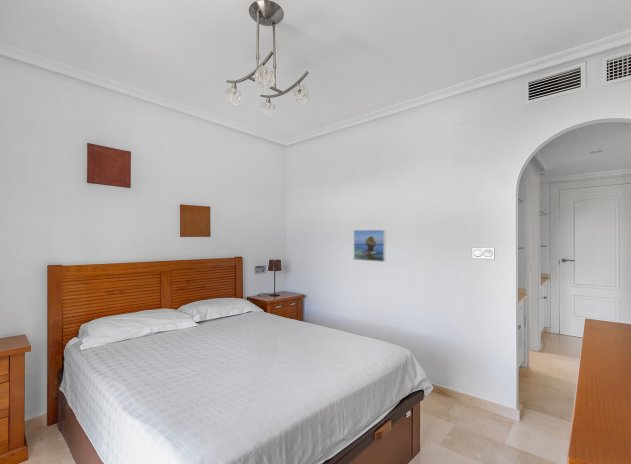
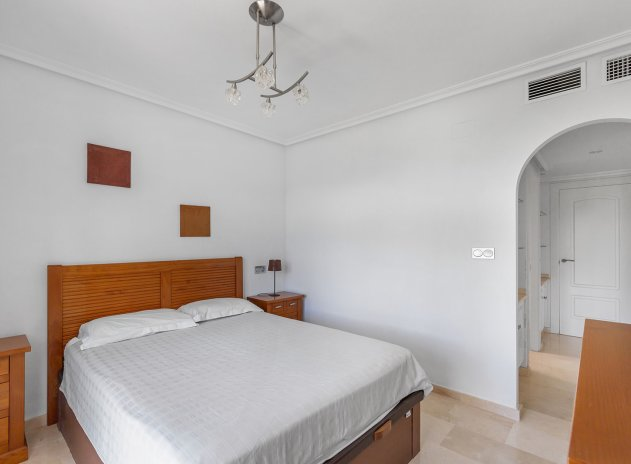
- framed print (369, 245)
